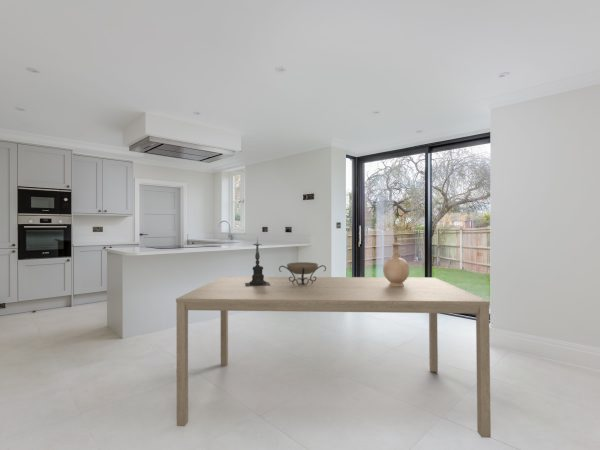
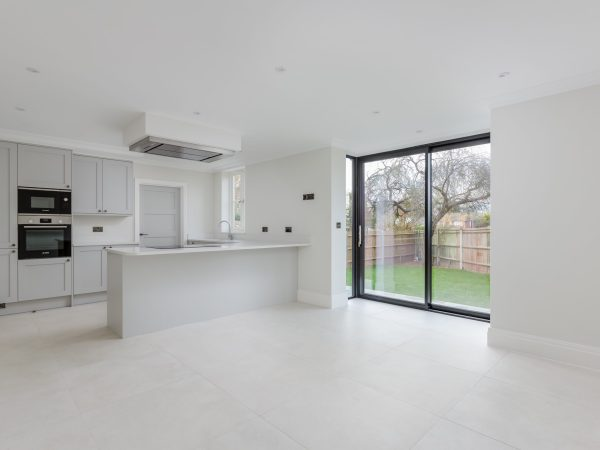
- vase (396, 260)
- decorative bowl (302, 274)
- candle holder (257, 260)
- dining table (327, 311)
